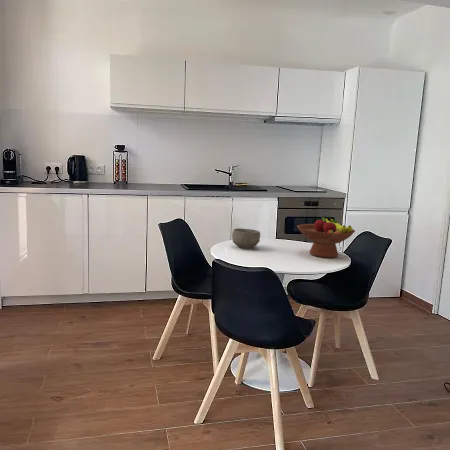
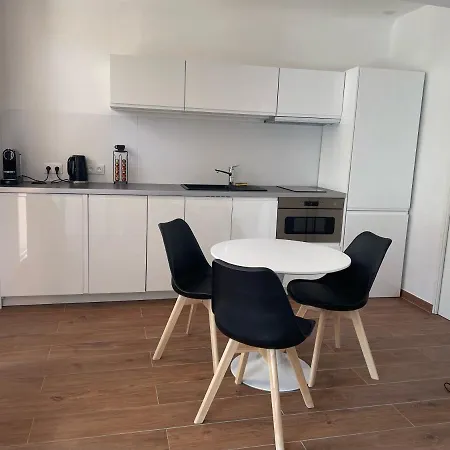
- bowl (246, 238)
- fruit bowl (325, 236)
